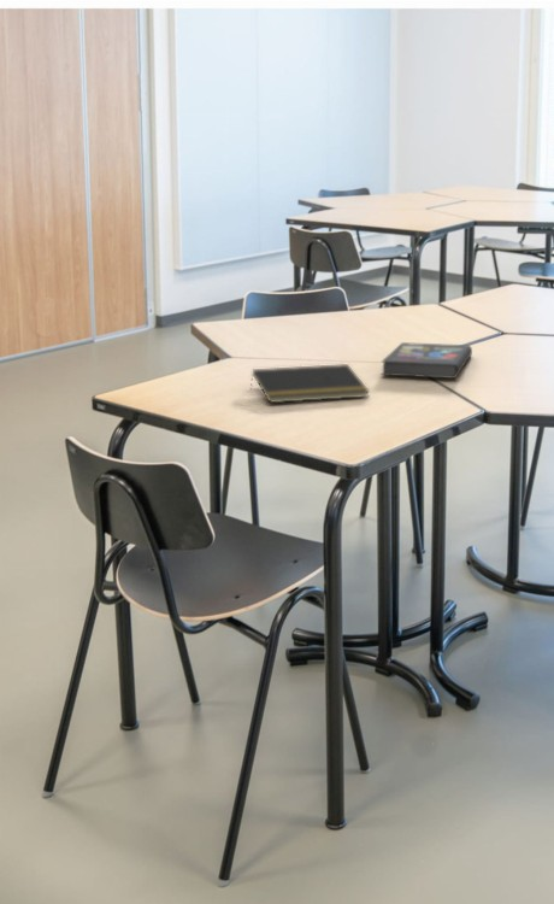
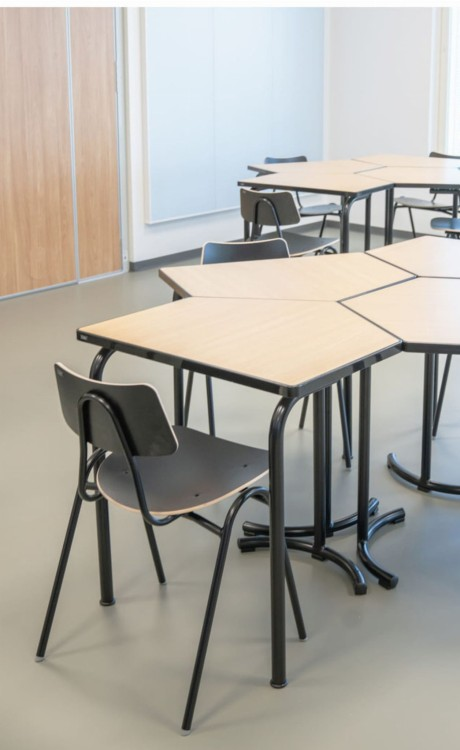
- notepad (310, 382)
- book (428, 359)
